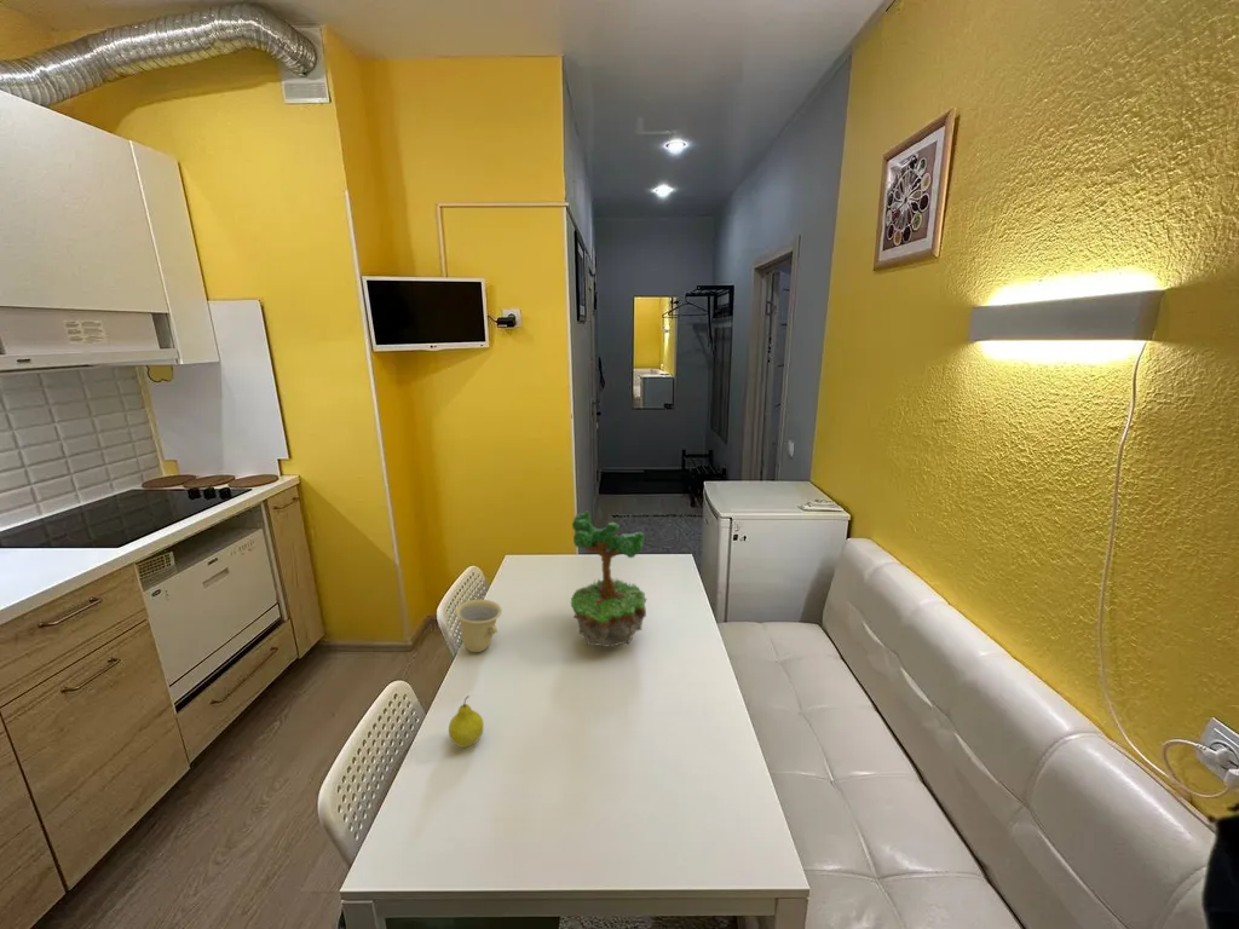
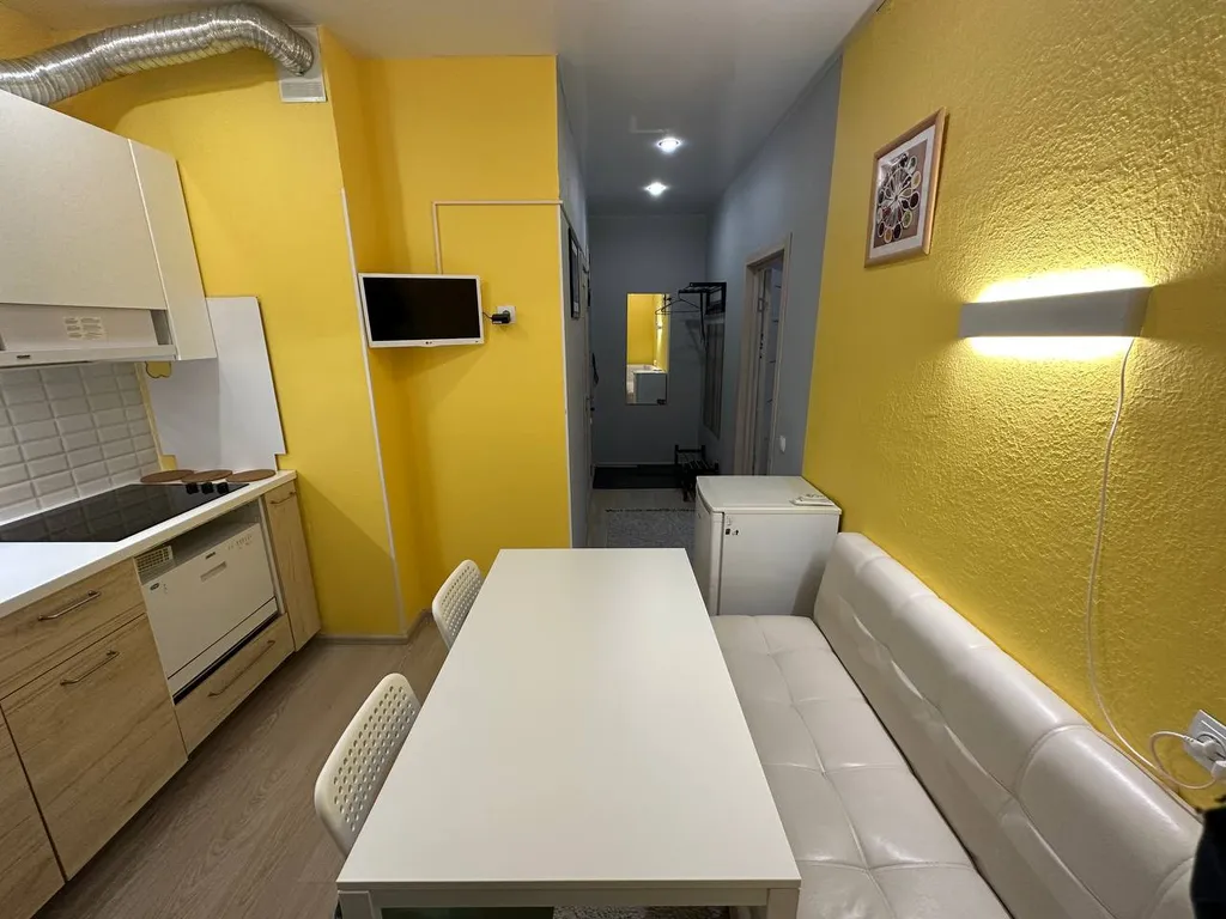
- cup (480, 627)
- fruit (465, 717)
- plant (605, 581)
